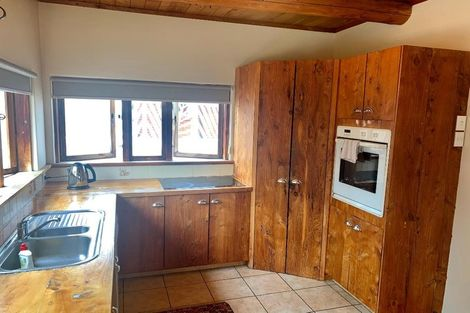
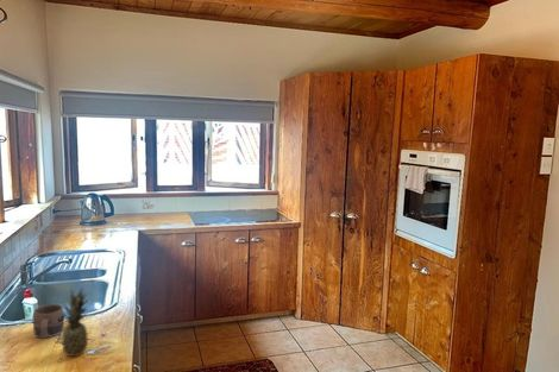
+ fruit (75, 321)
+ mug (48, 322)
